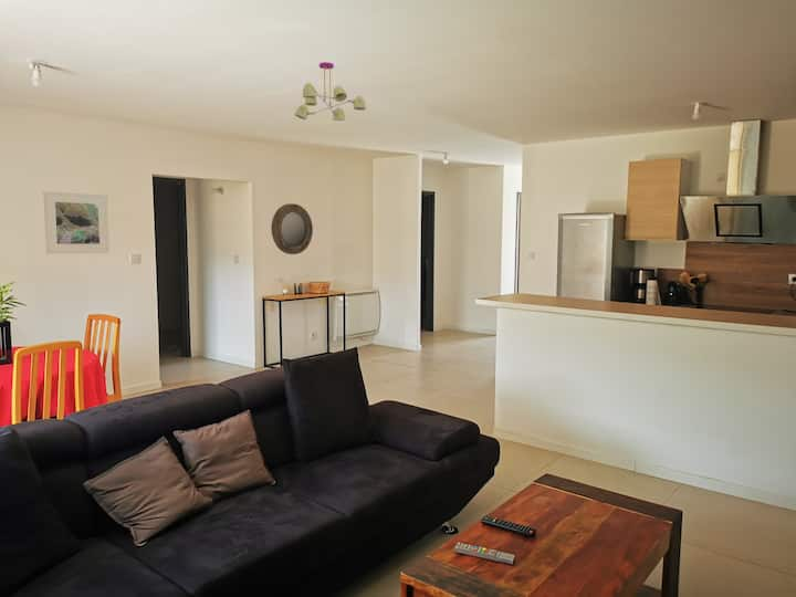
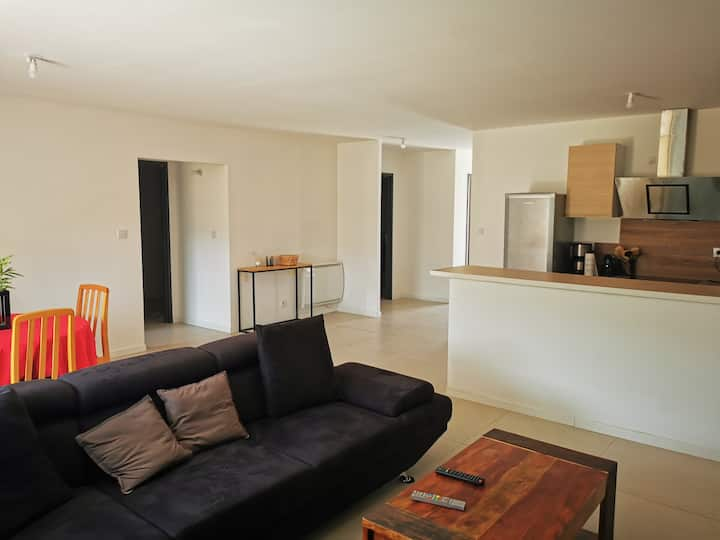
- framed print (77, 223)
- home mirror (292, 229)
- ceiling light fixture (329, 92)
